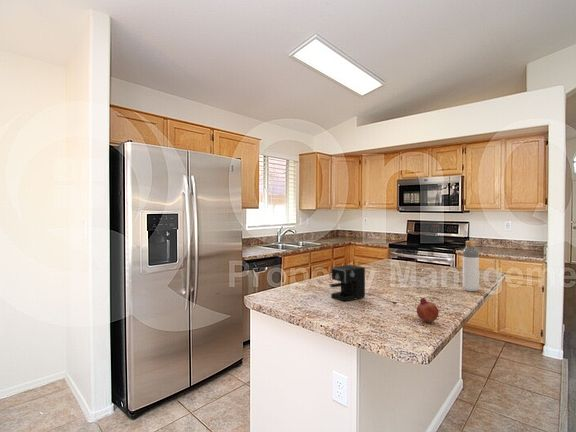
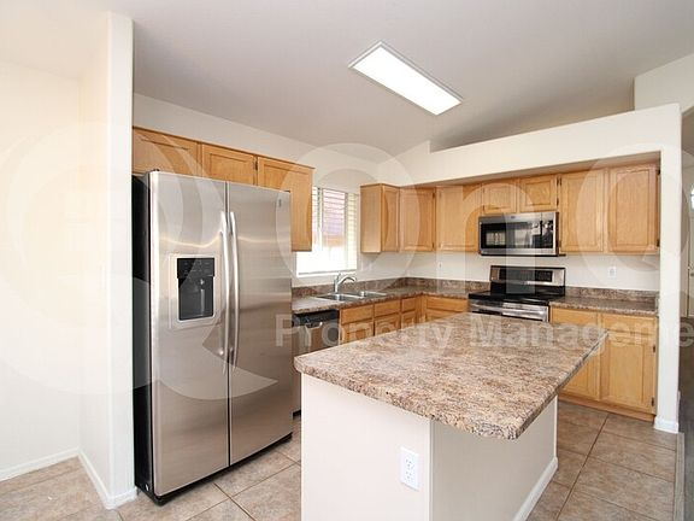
- fruit (427, 310)
- bottle (470, 265)
- coffee maker (361, 285)
